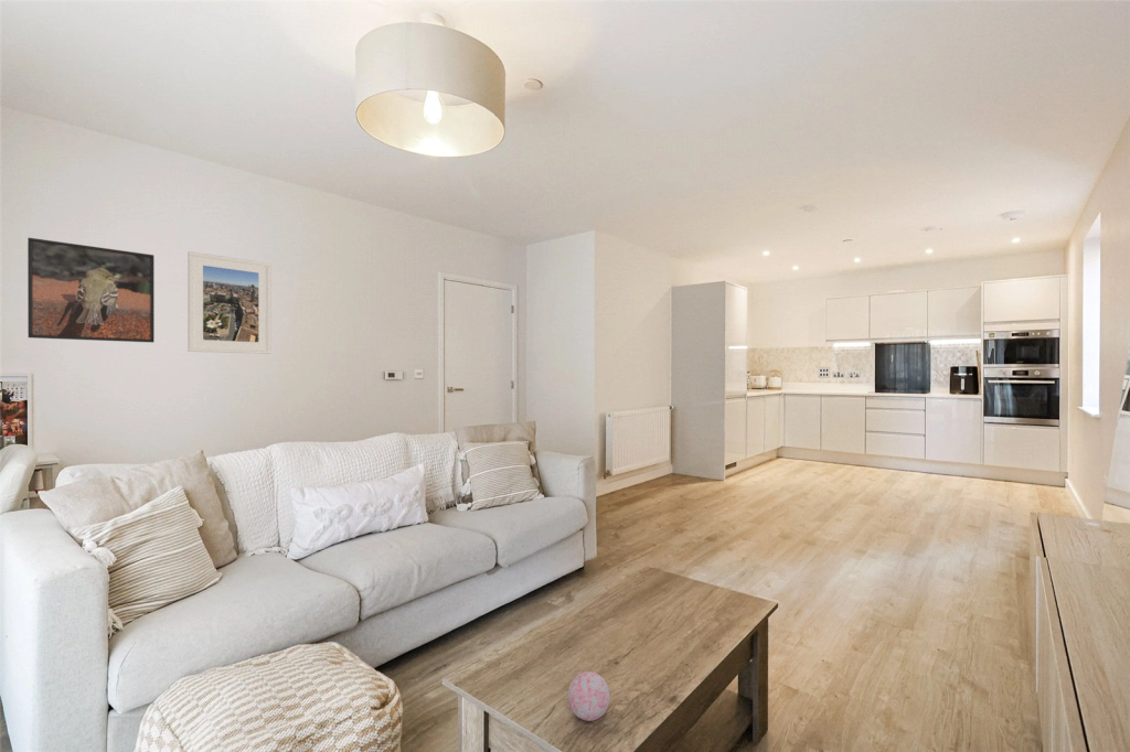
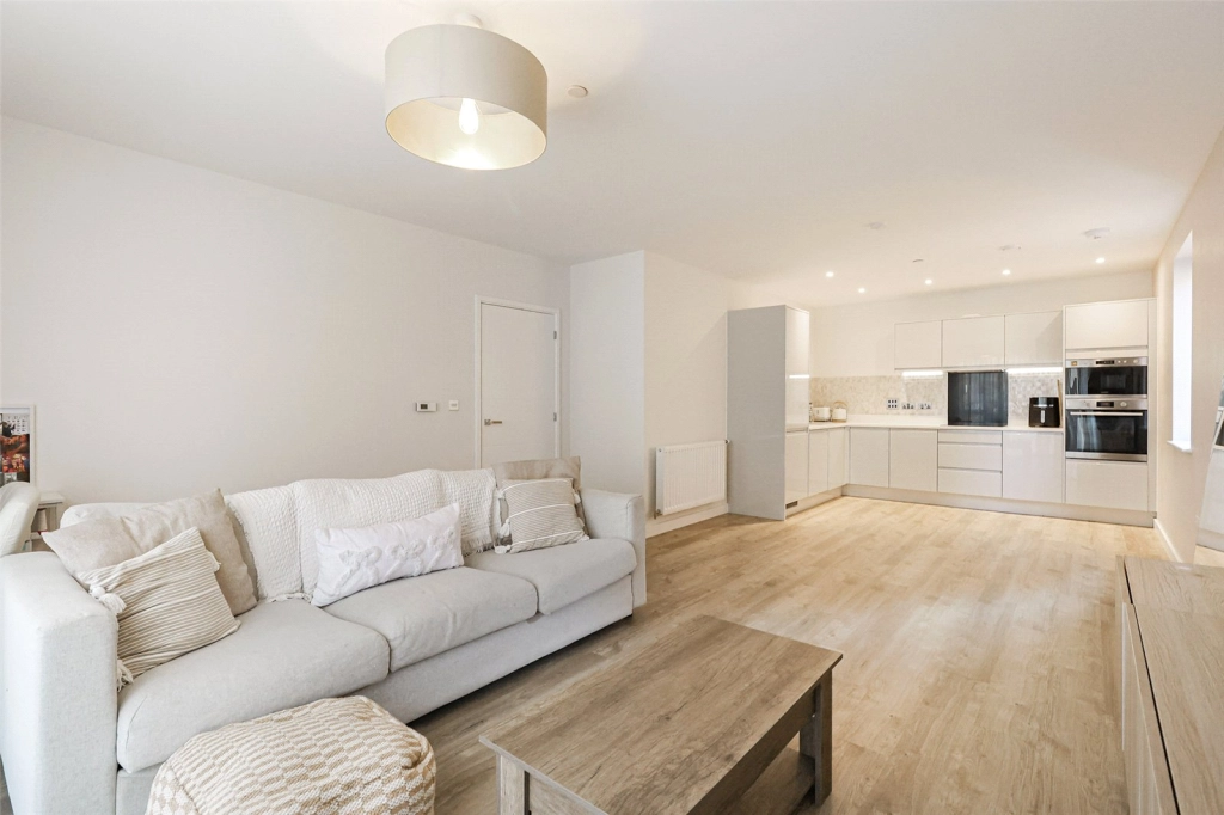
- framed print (95, 293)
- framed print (231, 304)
- decorative ball (588, 695)
